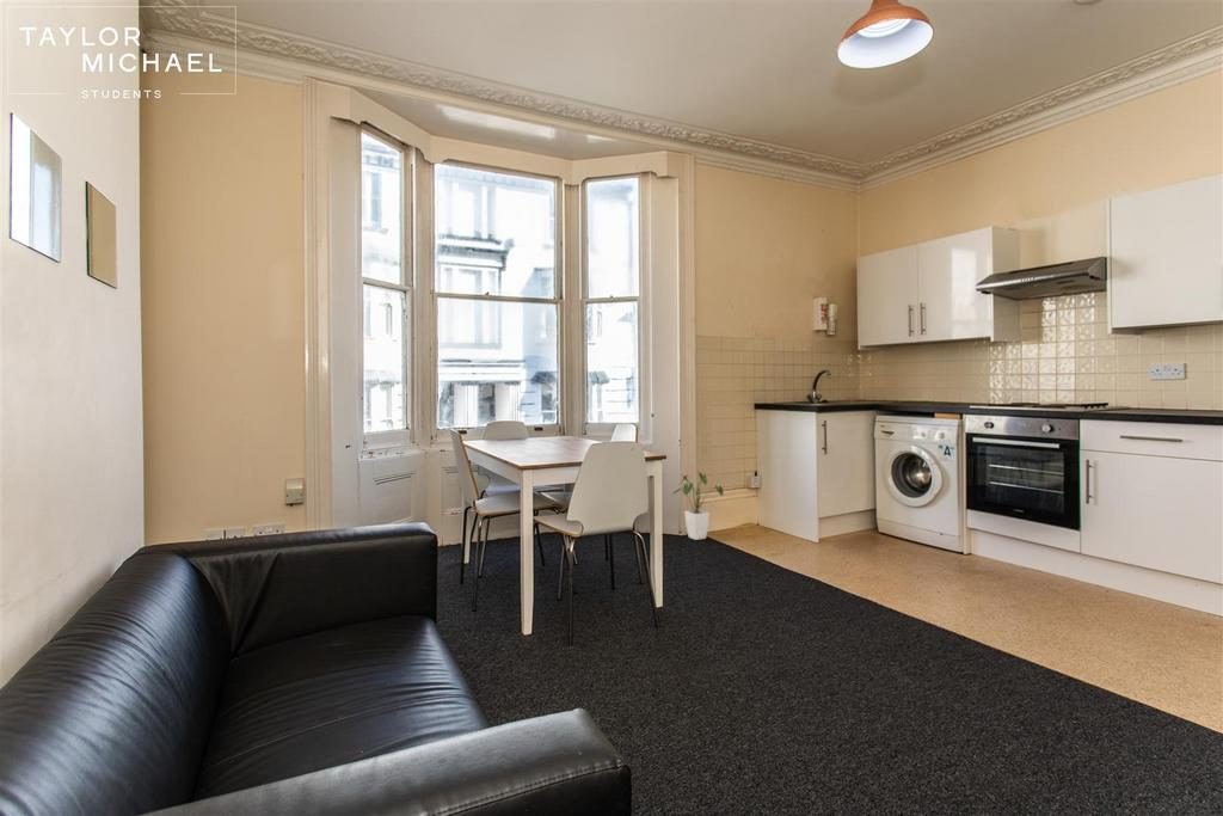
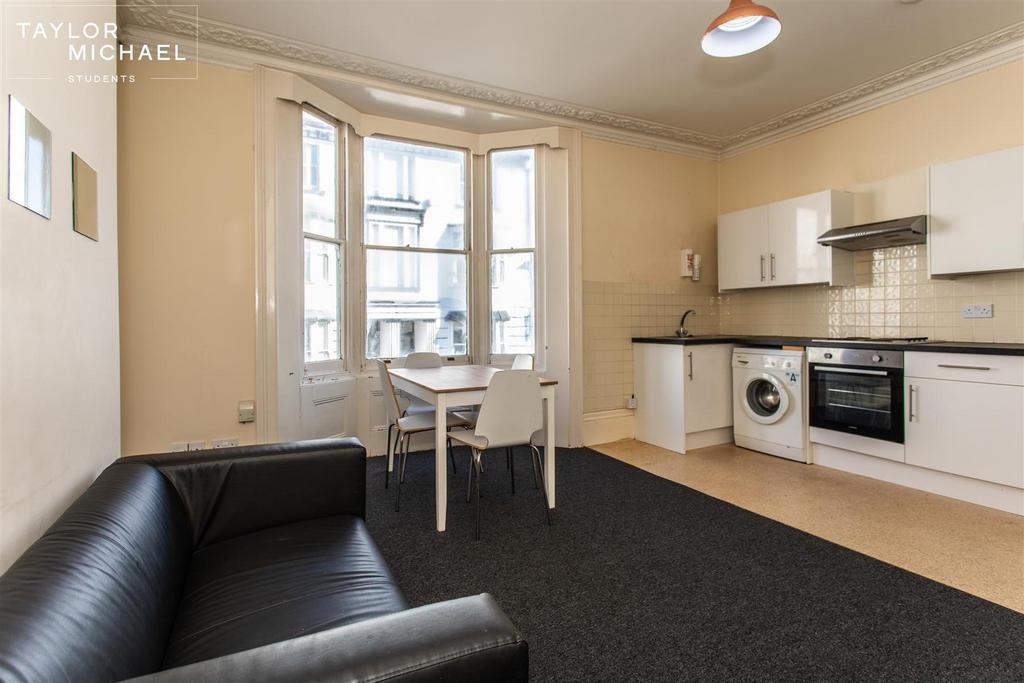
- house plant (700, 504)
